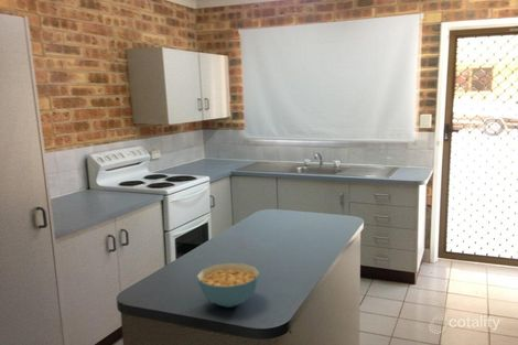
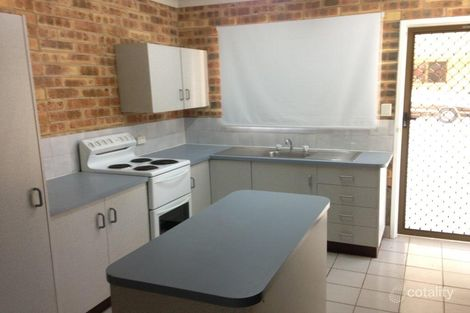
- cereal bowl (228, 288)
